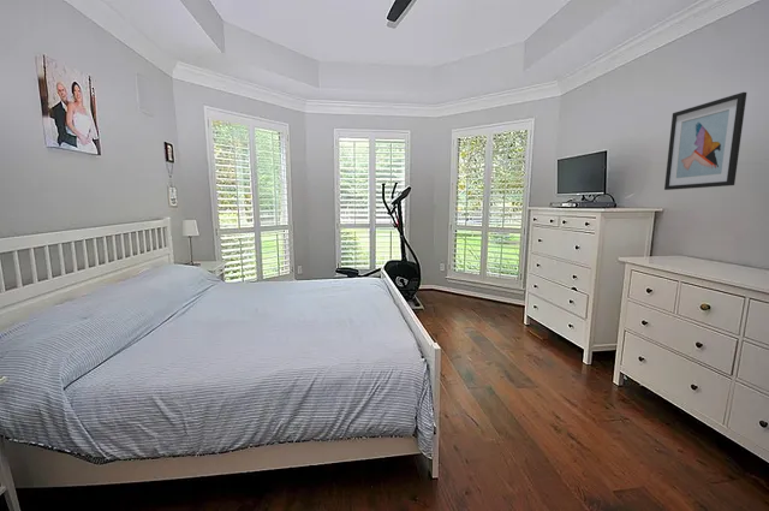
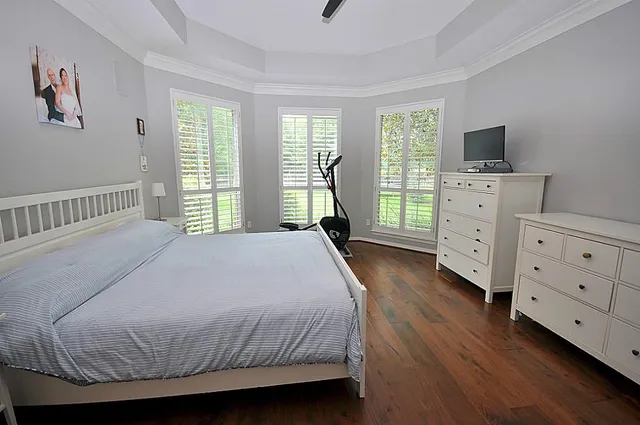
- wall art (701, 145)
